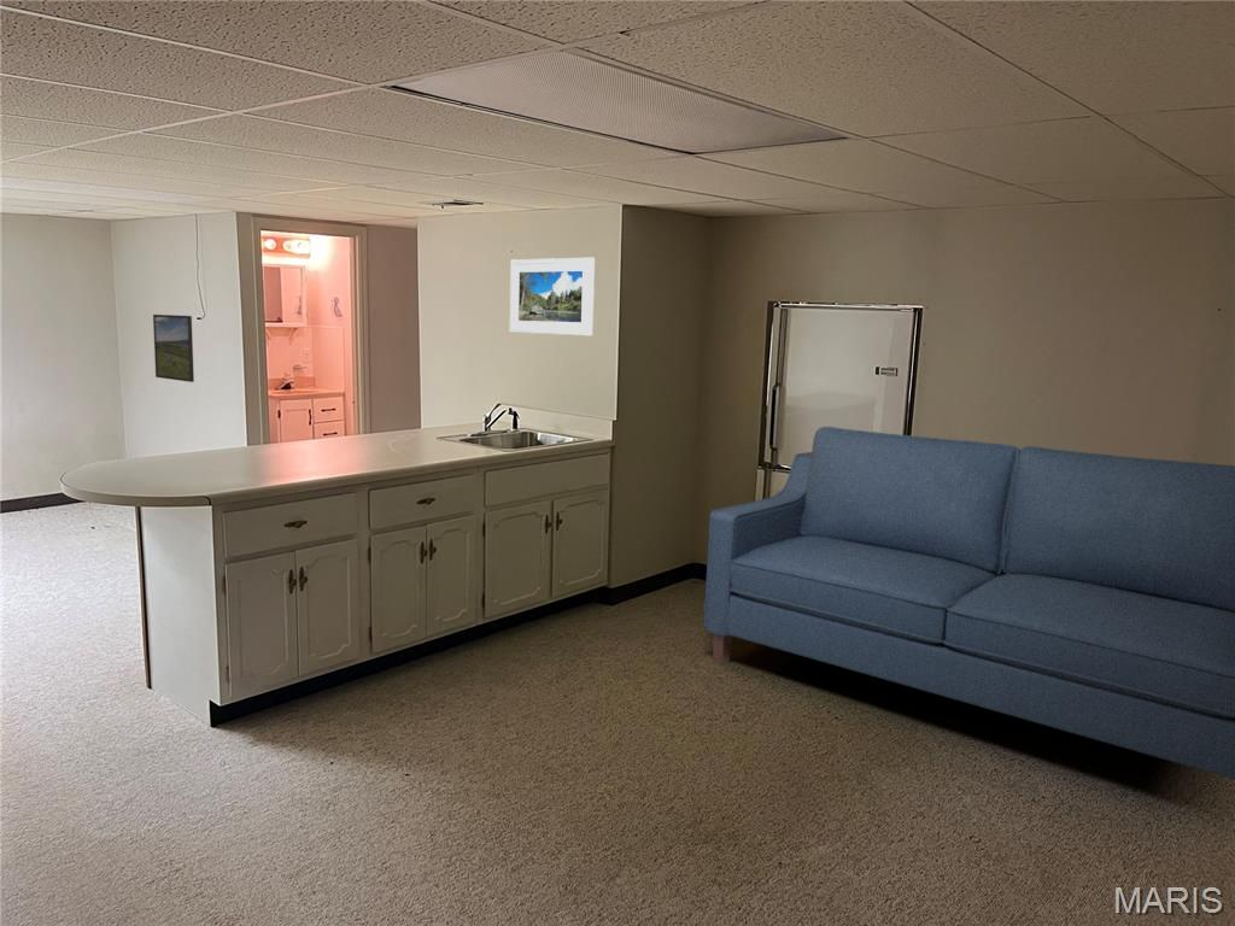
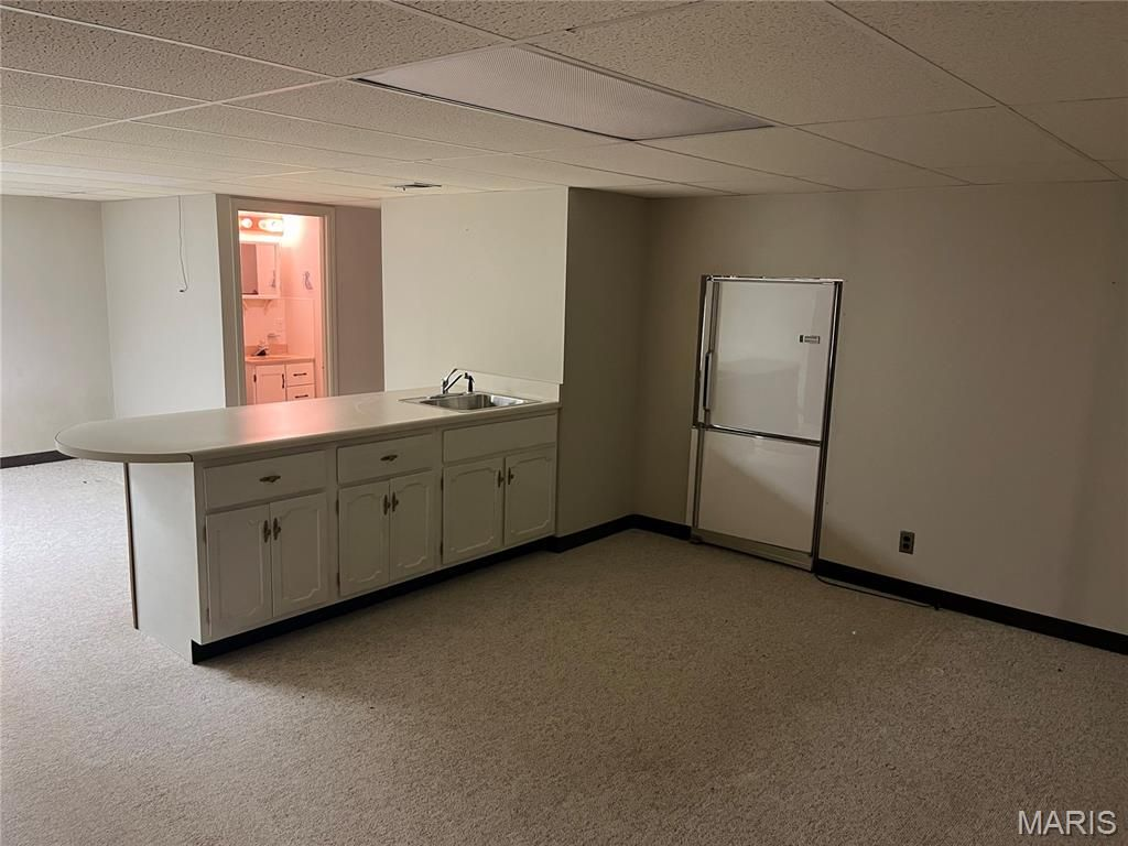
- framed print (550, 297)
- sofa (991, 575)
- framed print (172, 347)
